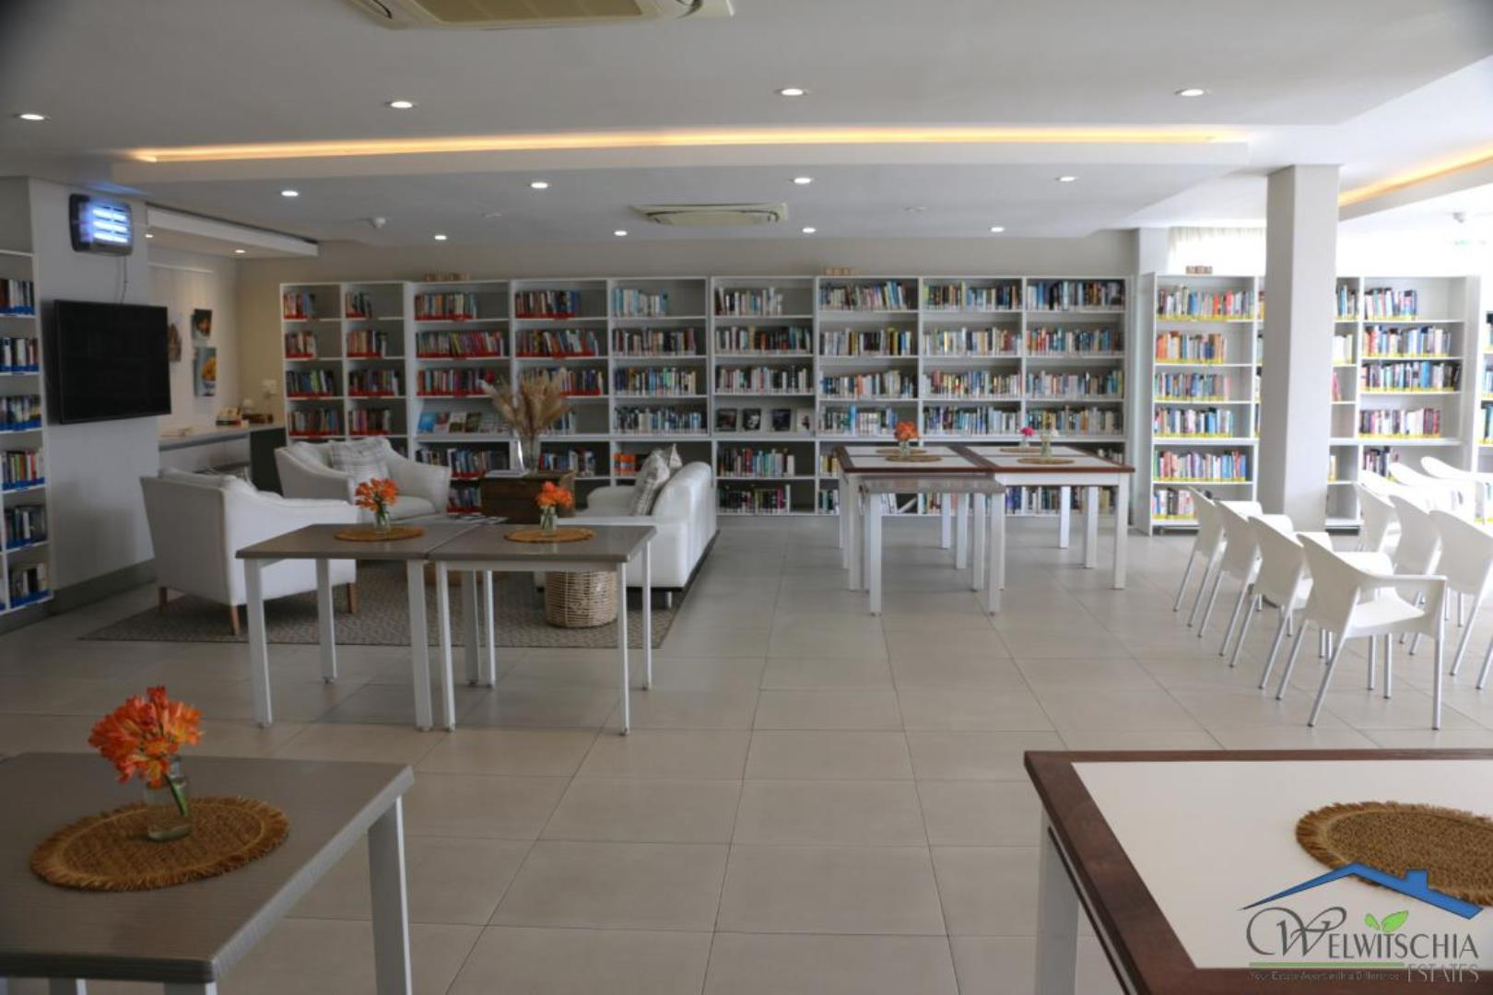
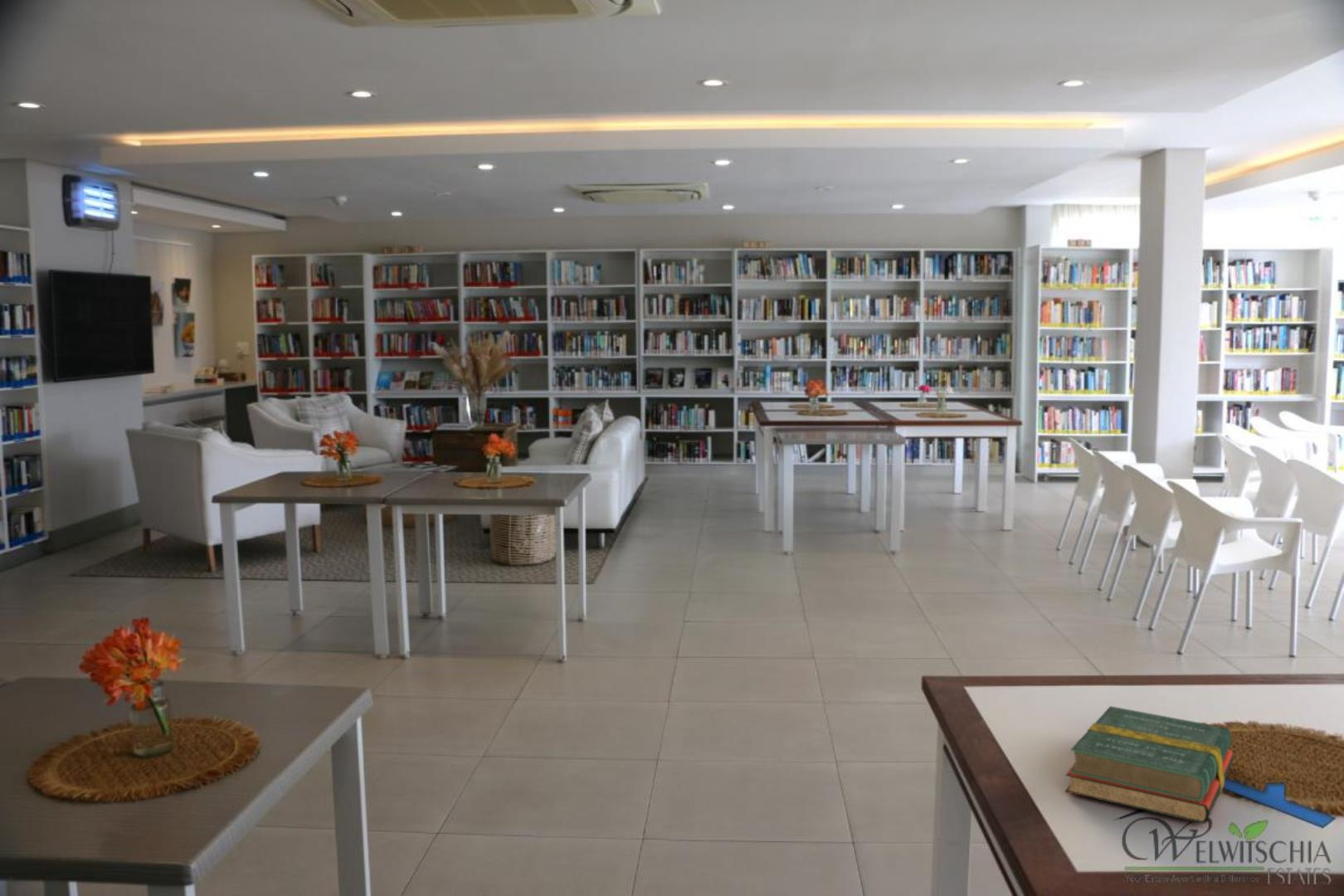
+ hardback book (1152, 758)
